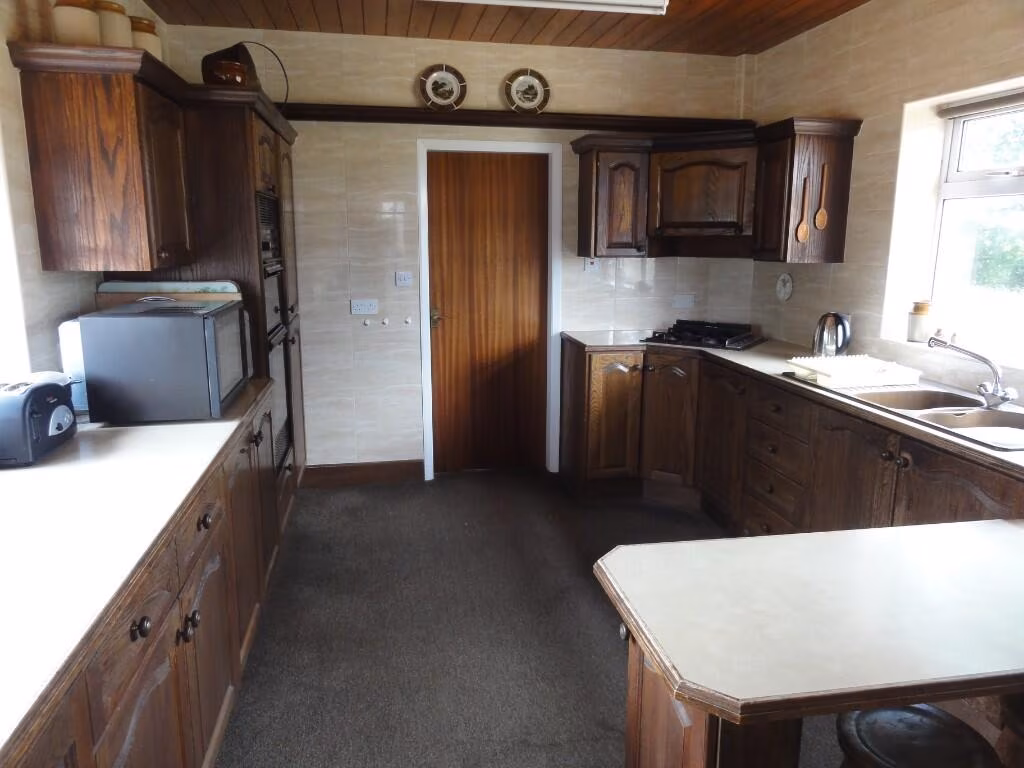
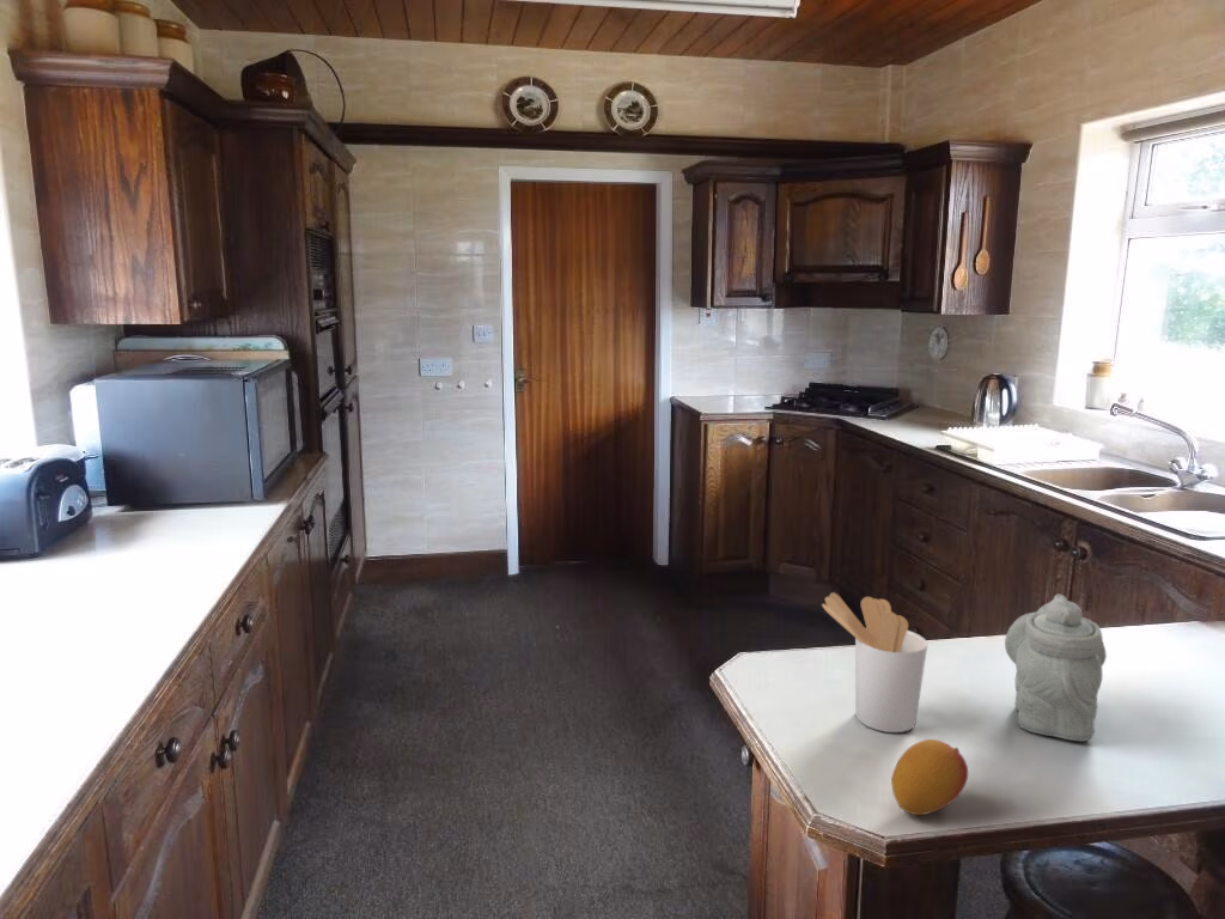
+ teapot (1056, 653)
+ utensil holder (870, 657)
+ fruit (928, 775)
